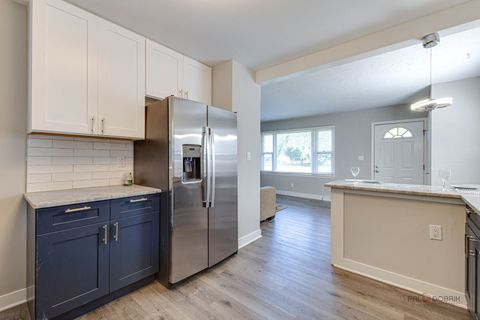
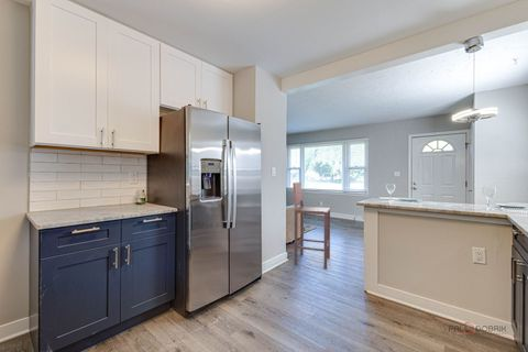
+ bar stool (312, 213)
